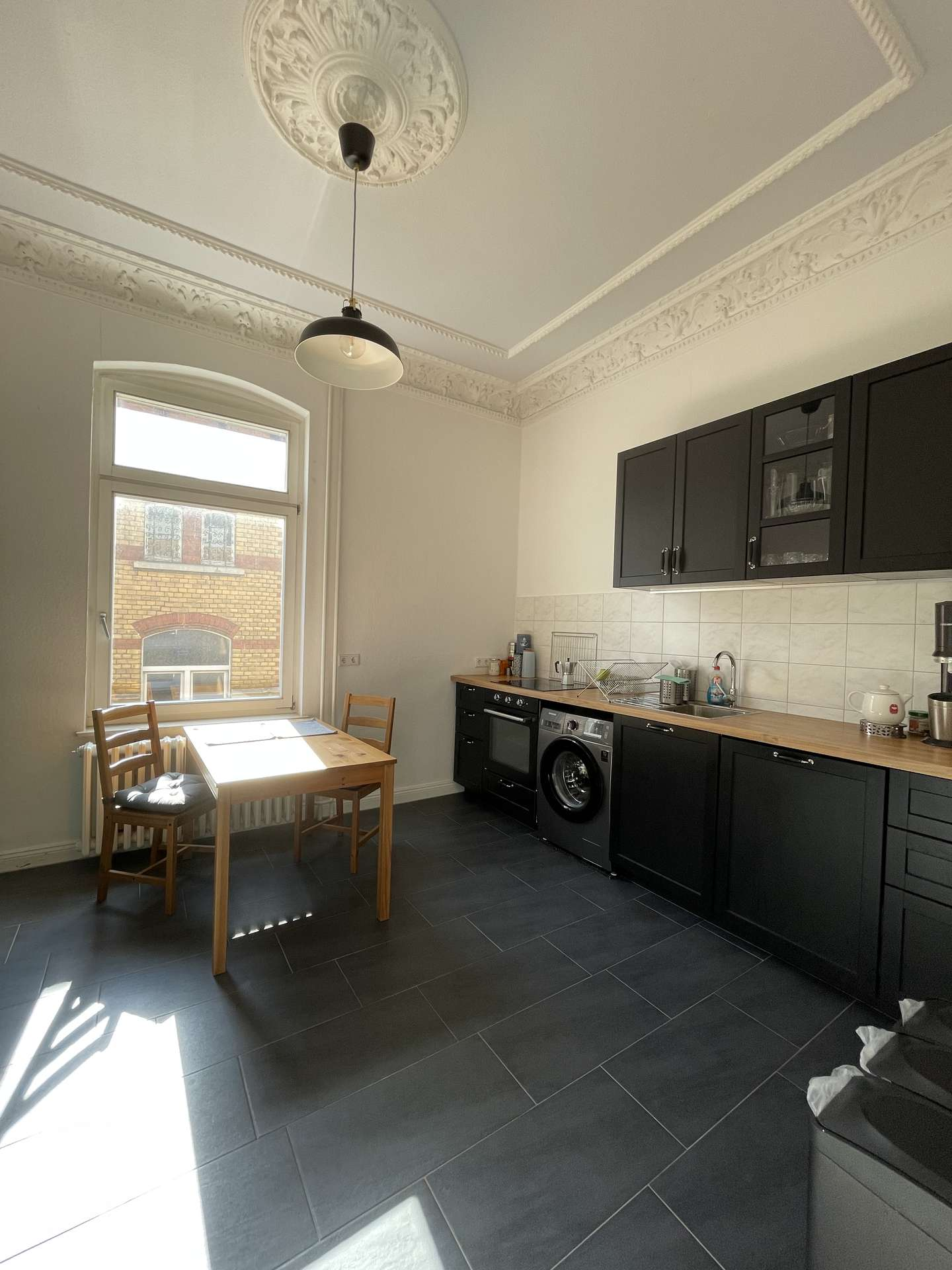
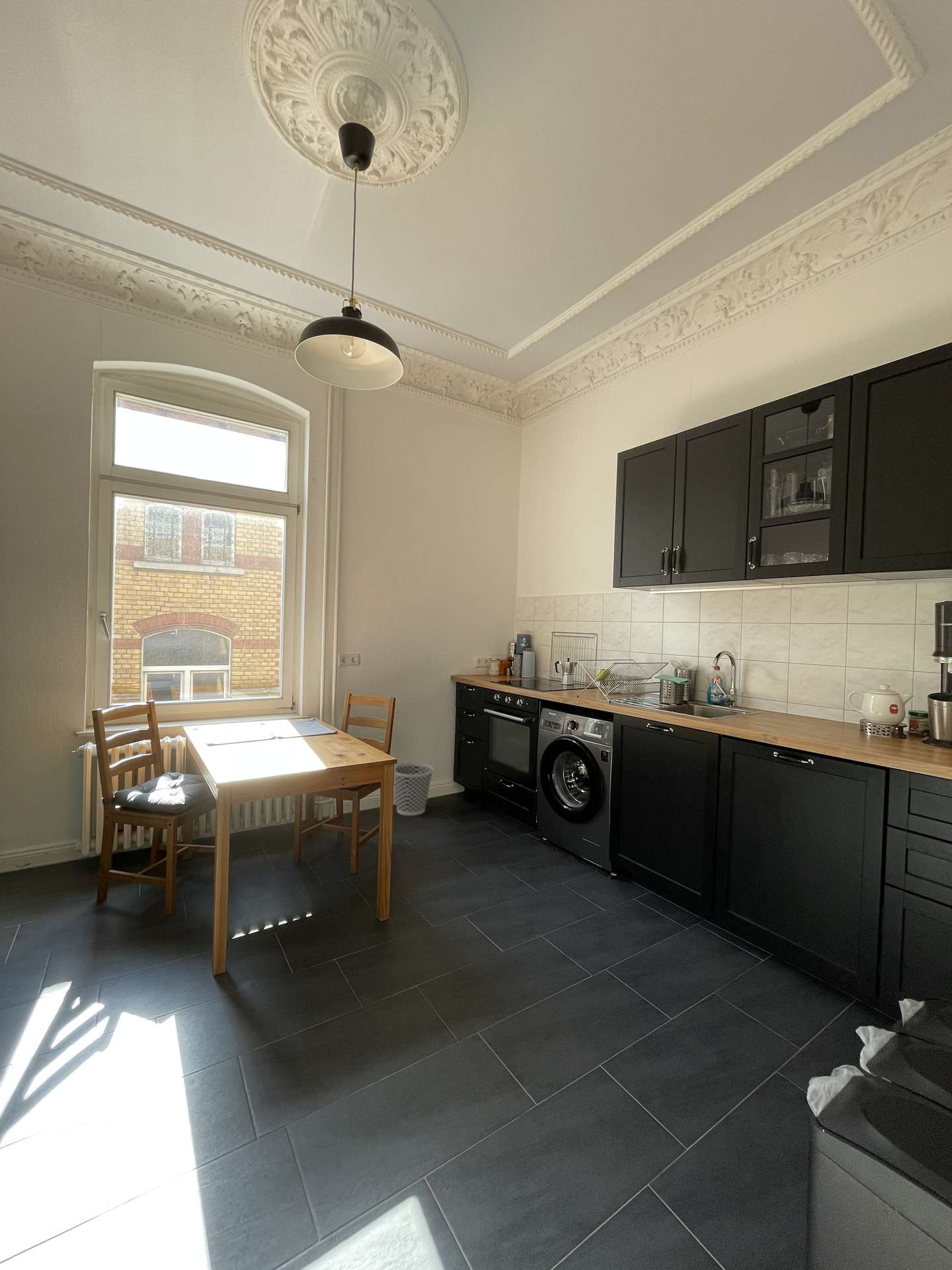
+ wastebasket (411, 789)
